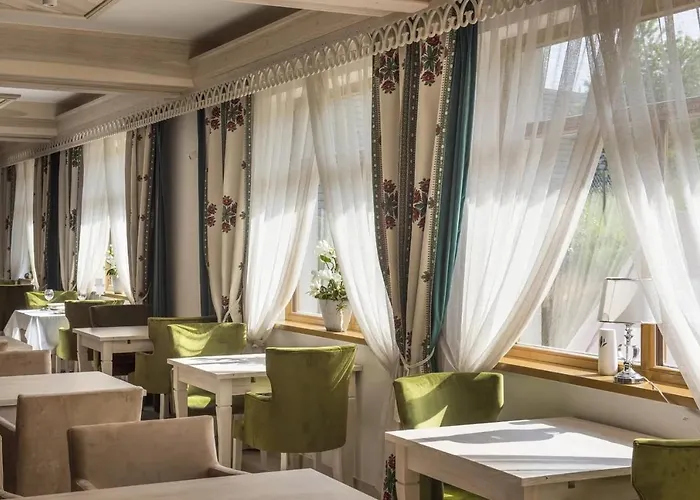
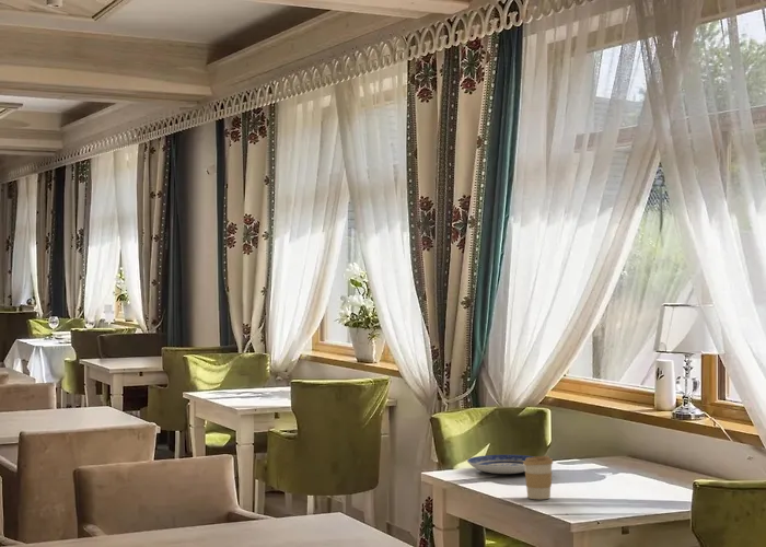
+ coffee cup (538, 476)
+ plate (504, 465)
